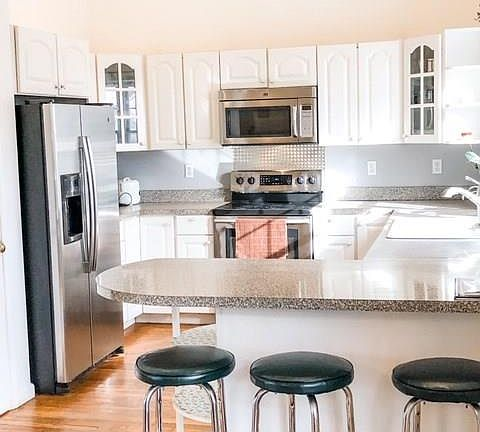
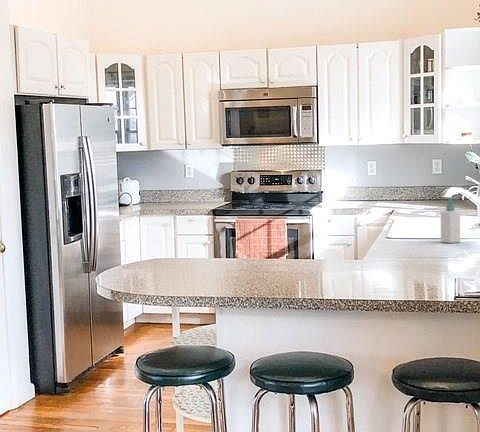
+ soap bottle (450, 219)
